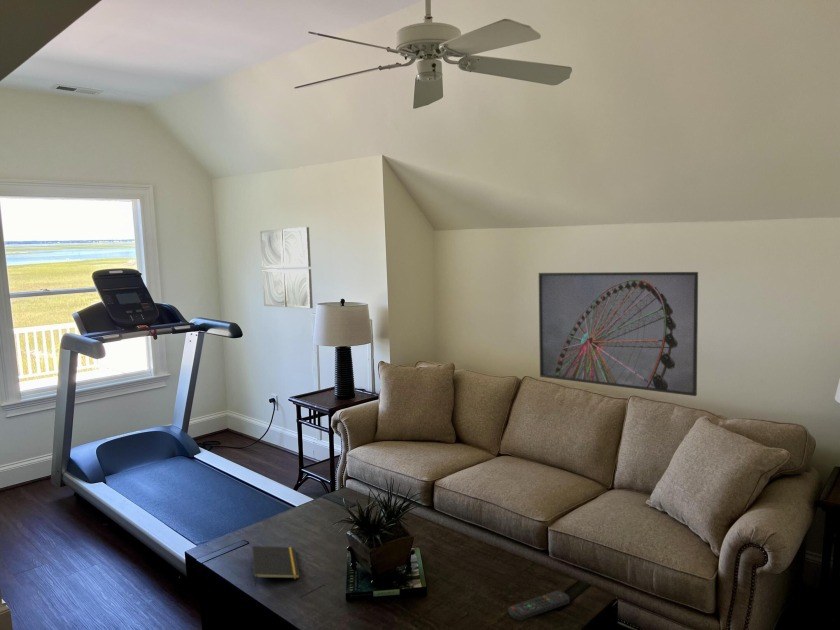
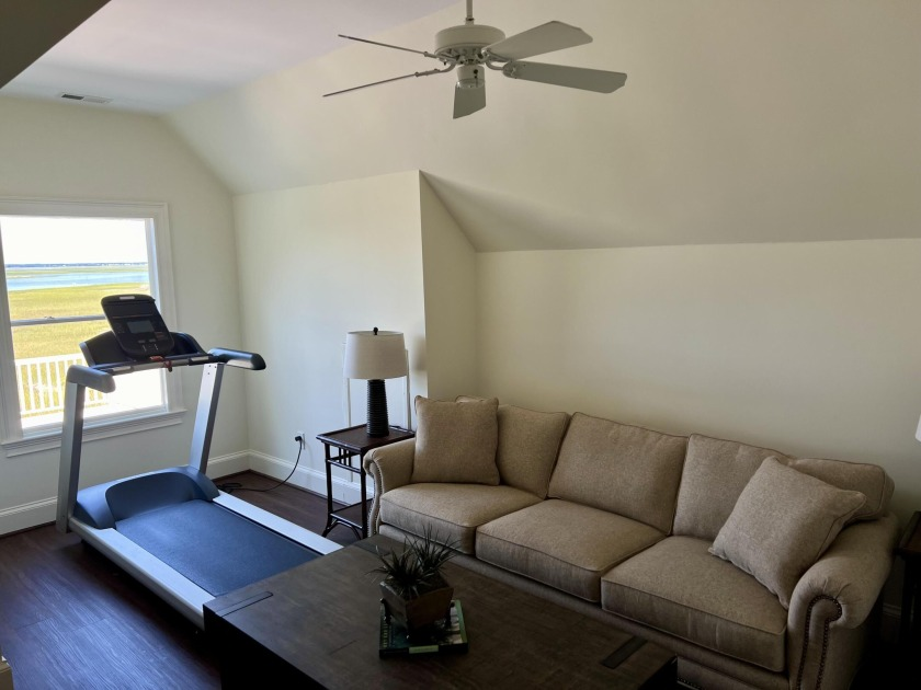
- notepad (275, 561)
- wall art (285, 269)
- remote control (539, 604)
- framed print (611, 329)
